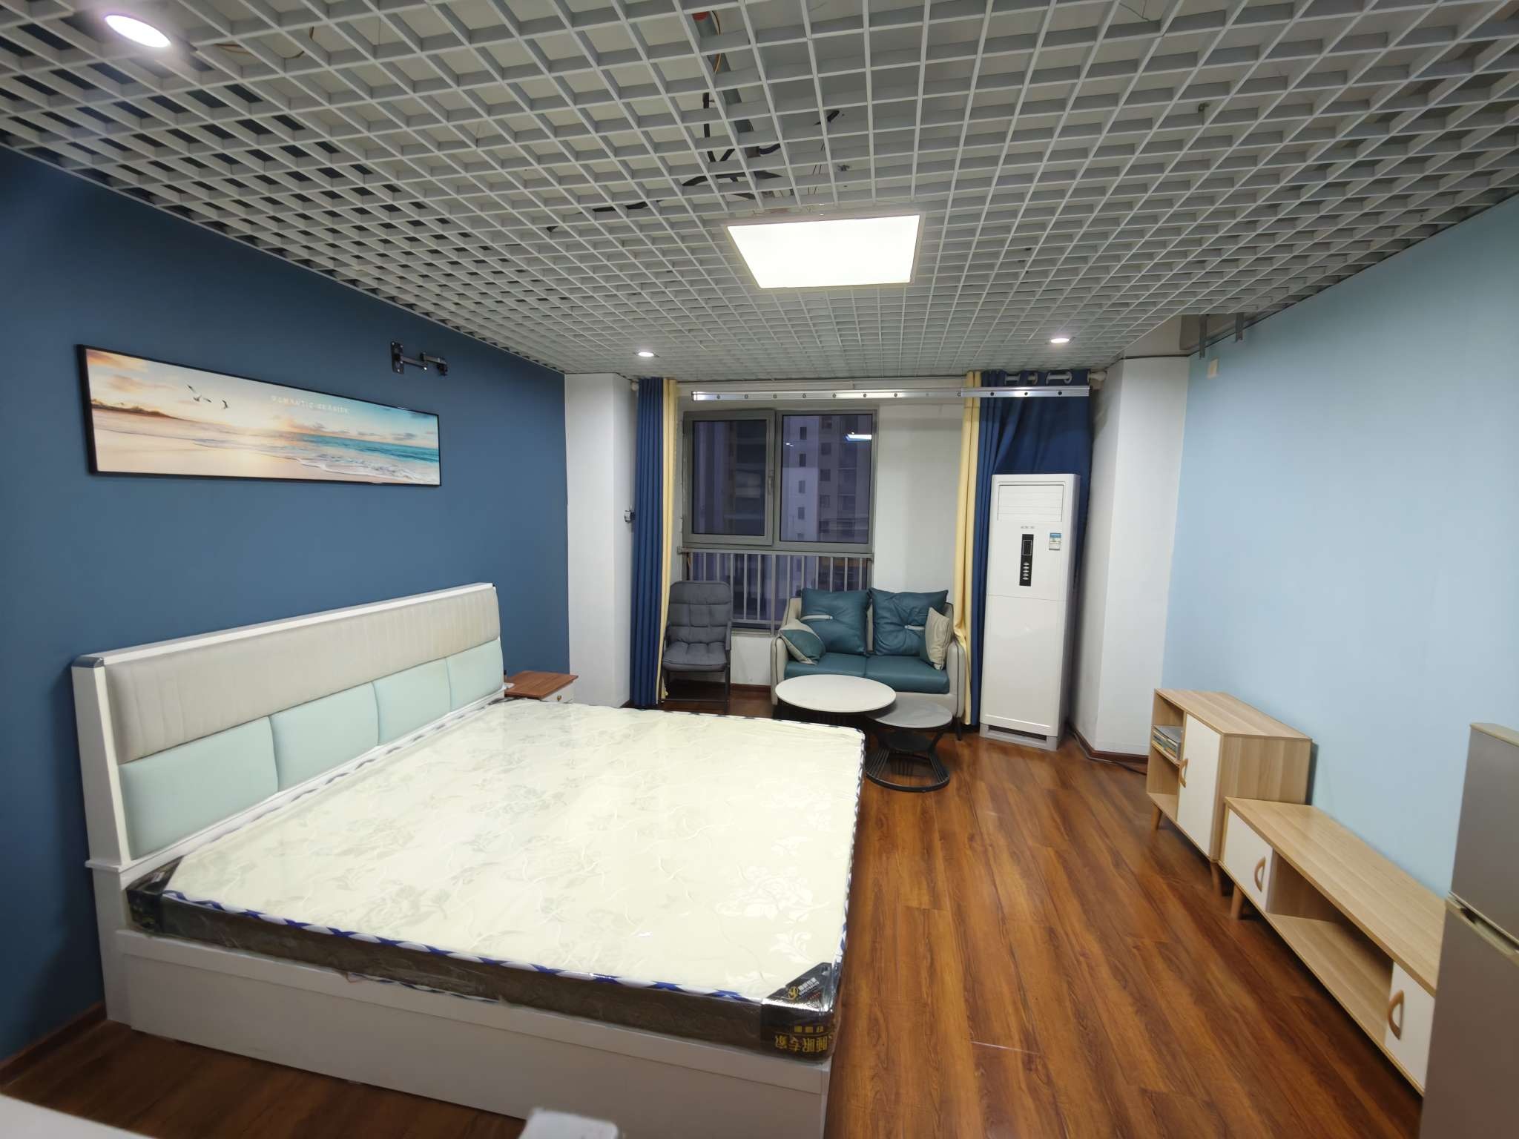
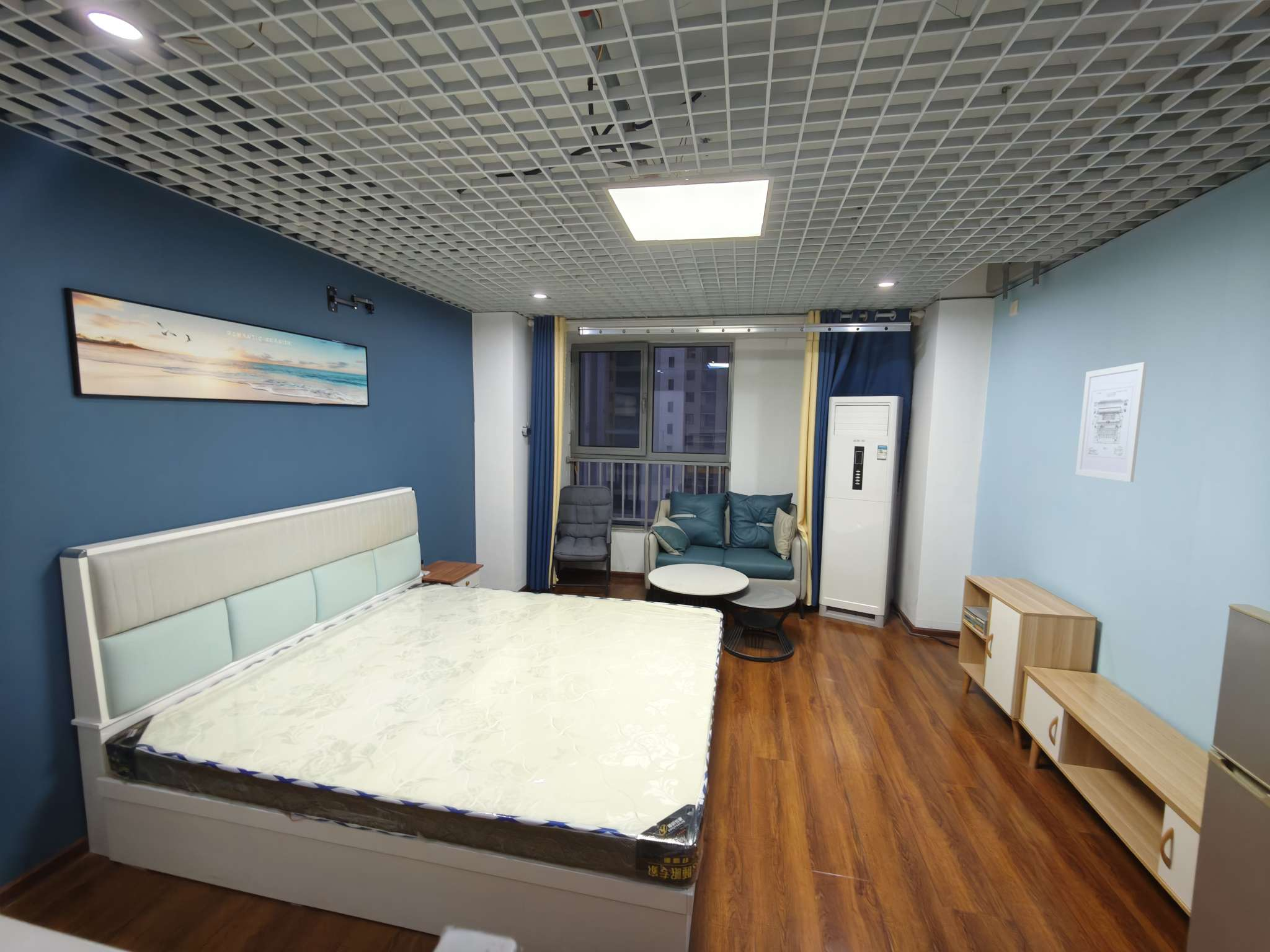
+ wall art (1108, 423)
